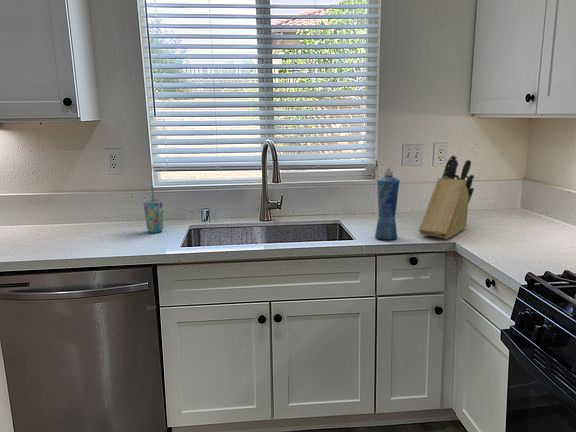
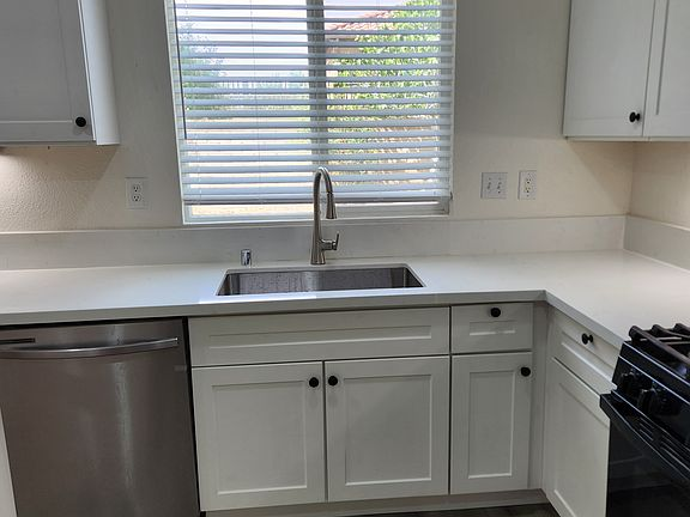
- squeeze bottle (387, 203)
- knife block (449, 194)
- cup (153, 208)
